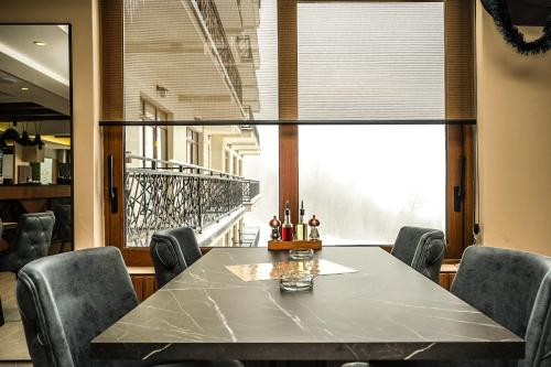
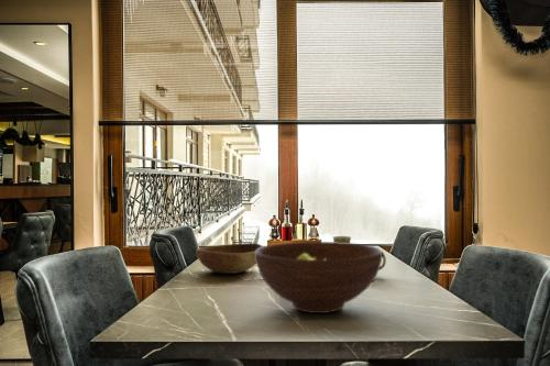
+ candle holder (349, 242)
+ bowl (230, 258)
+ fruit bowl (318, 278)
